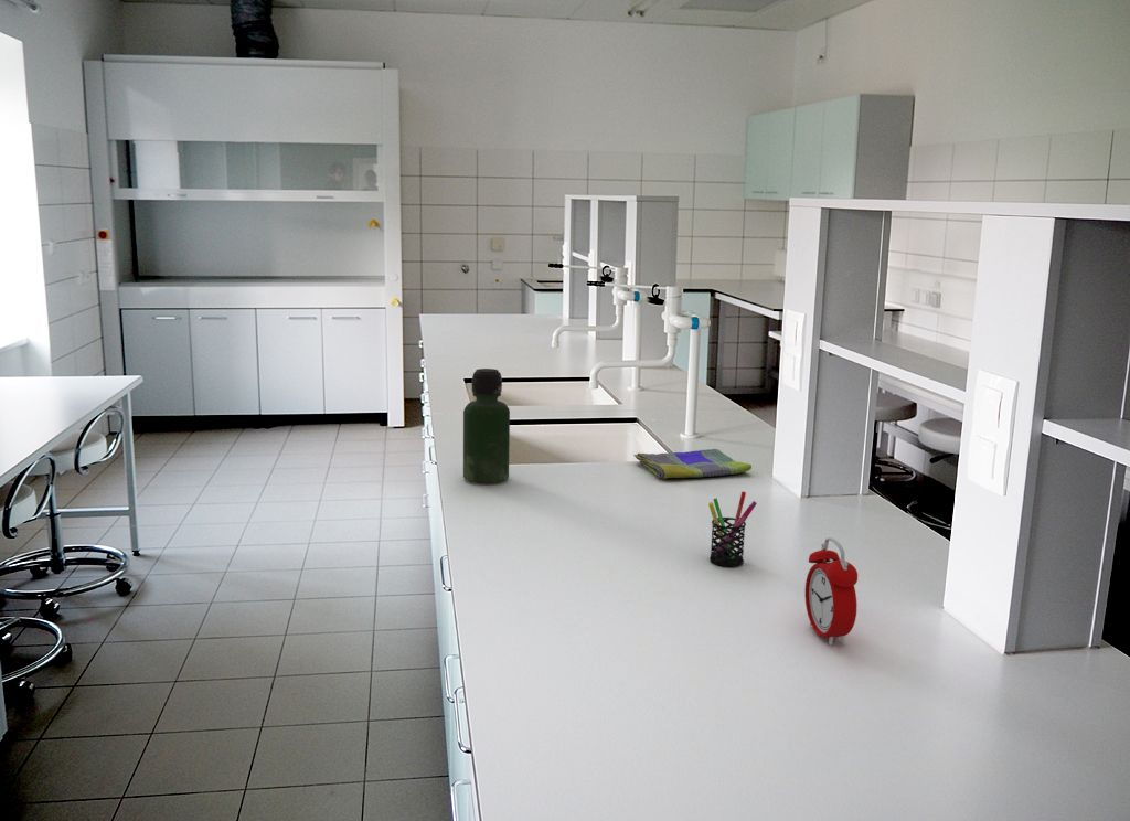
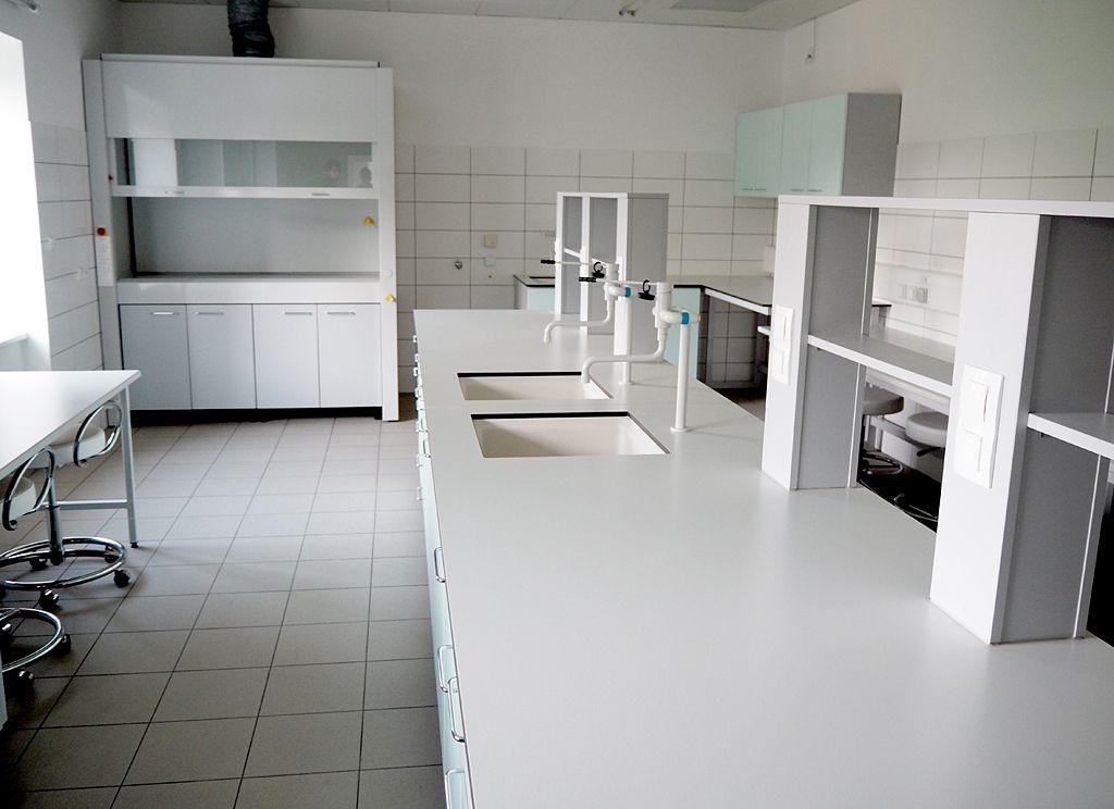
- bottle (486, 425)
- alarm clock (831, 587)
- pen holder (727, 525)
- dish towel (691, 462)
